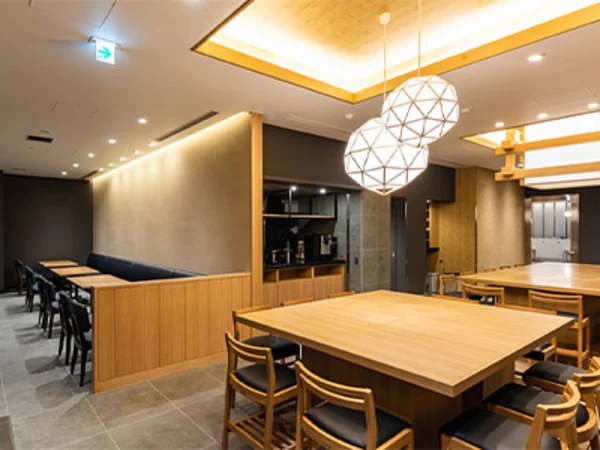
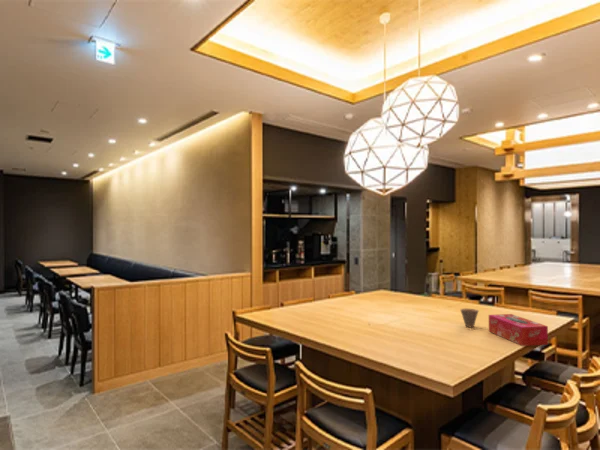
+ tissue box (516, 328)
+ cup (469, 317)
